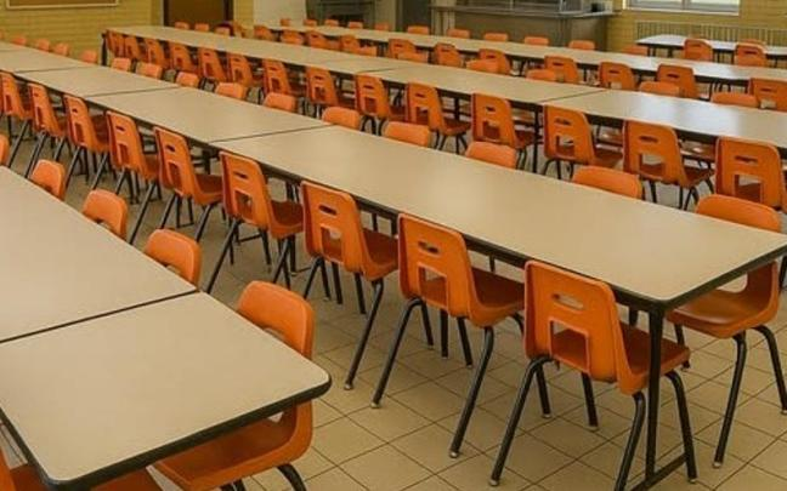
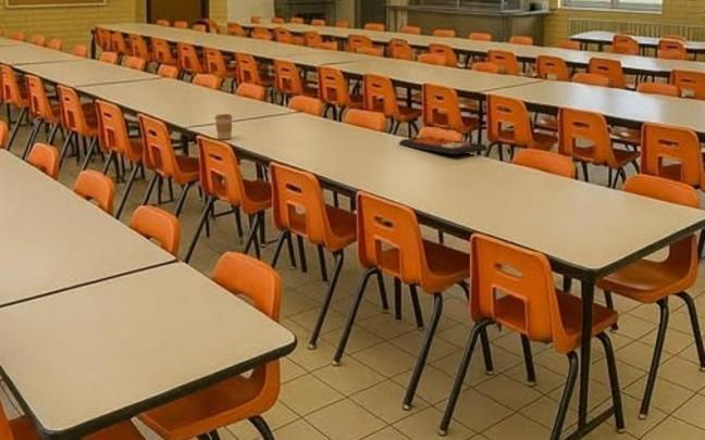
+ coffee cup (223, 125)
+ food tray (442, 142)
